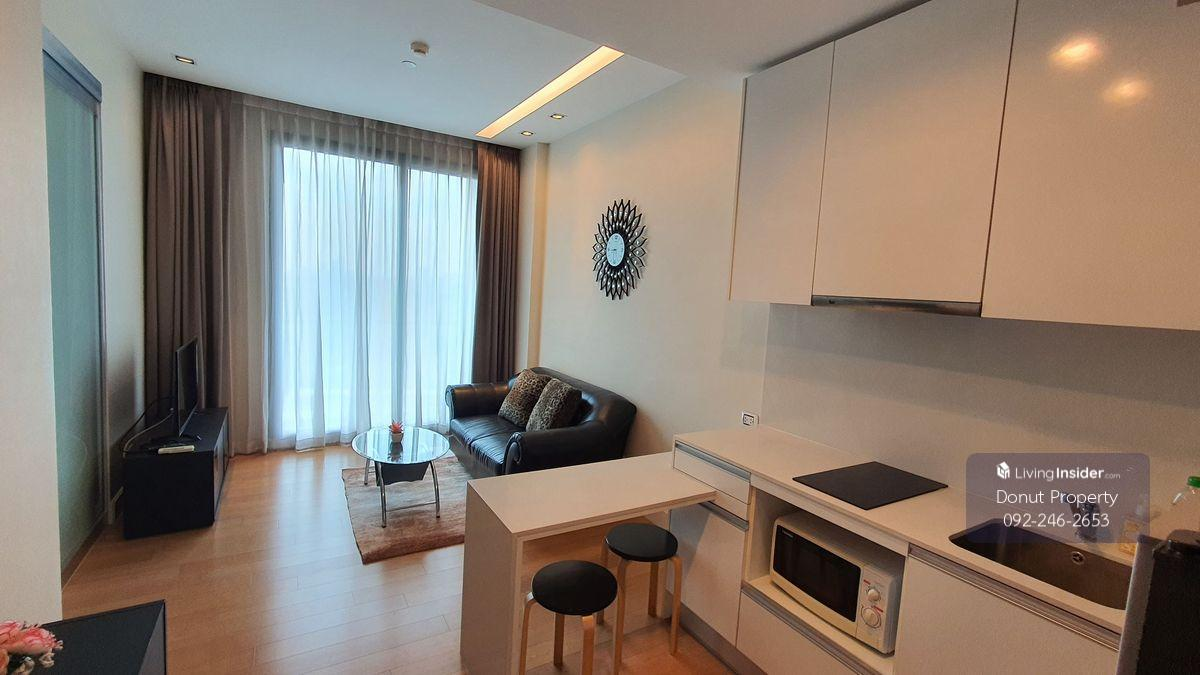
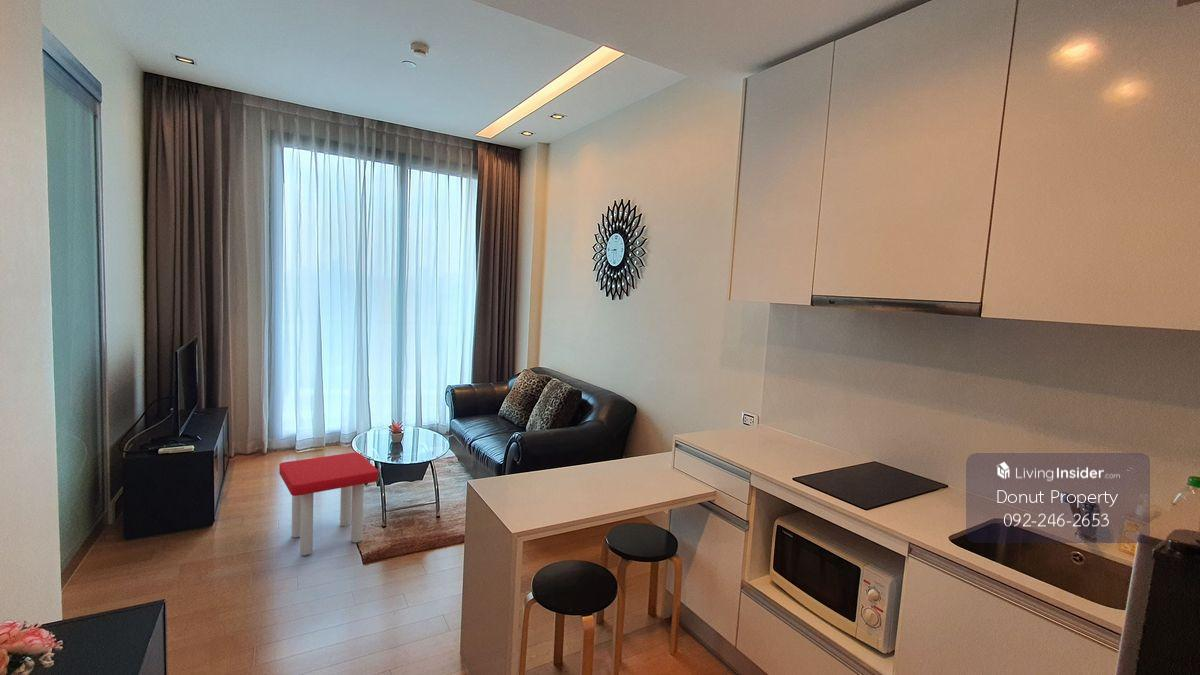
+ stool (326, 490)
